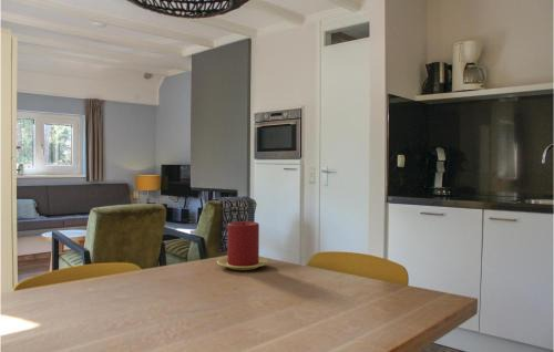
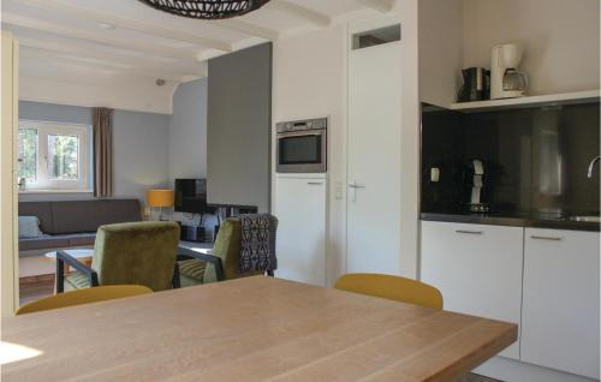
- candle (243, 244)
